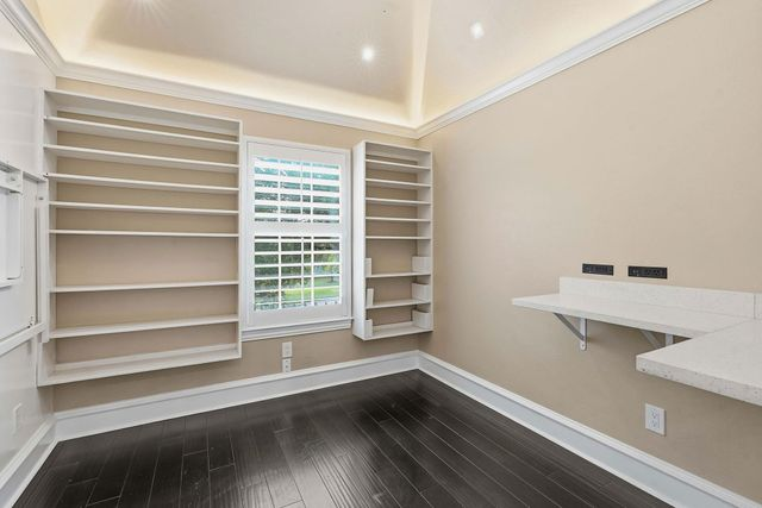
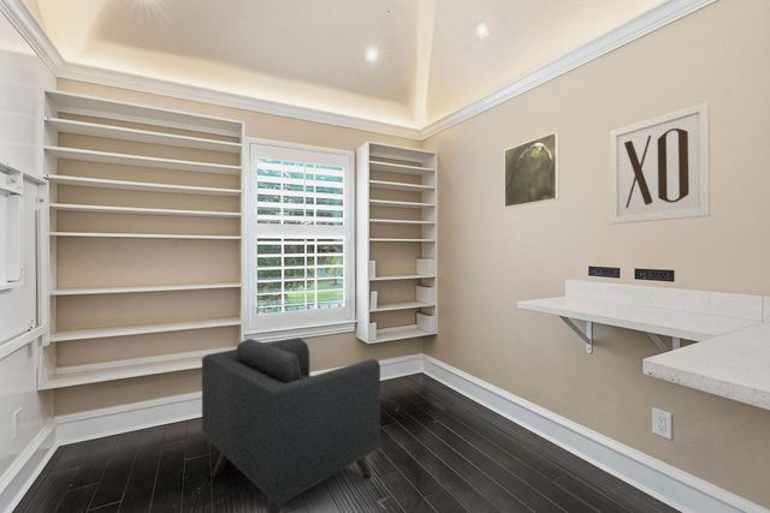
+ armchair (291, 407)
+ wall art (654, 169)
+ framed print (529, 172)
